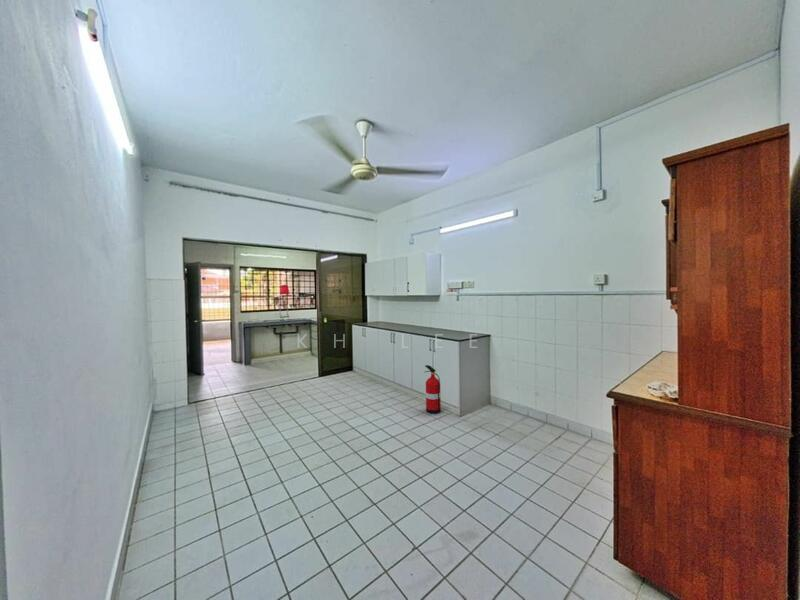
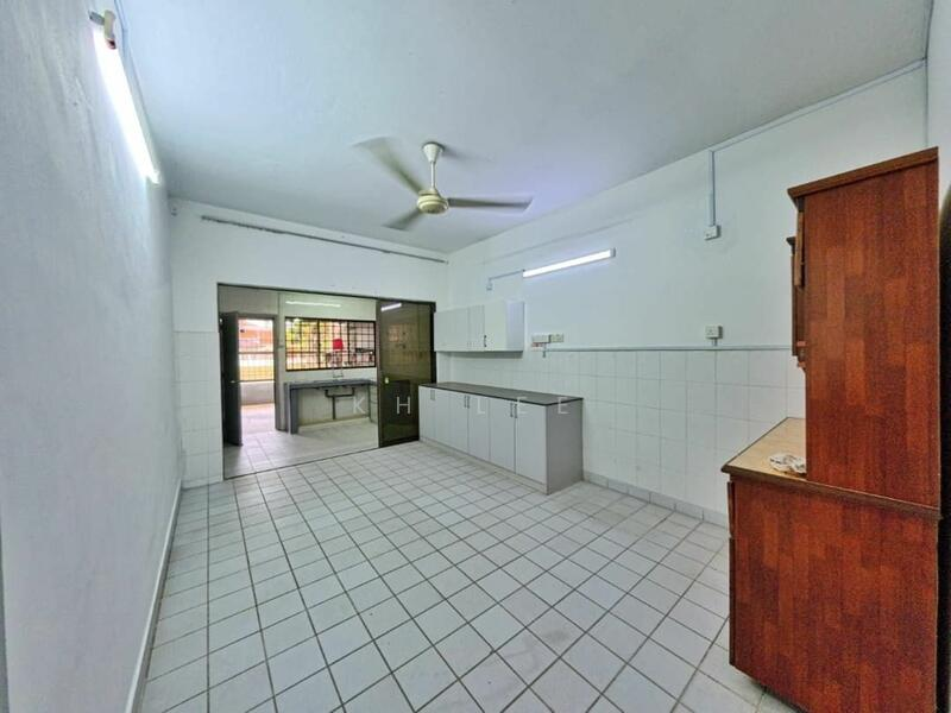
- fire extinguisher (432, 388)
